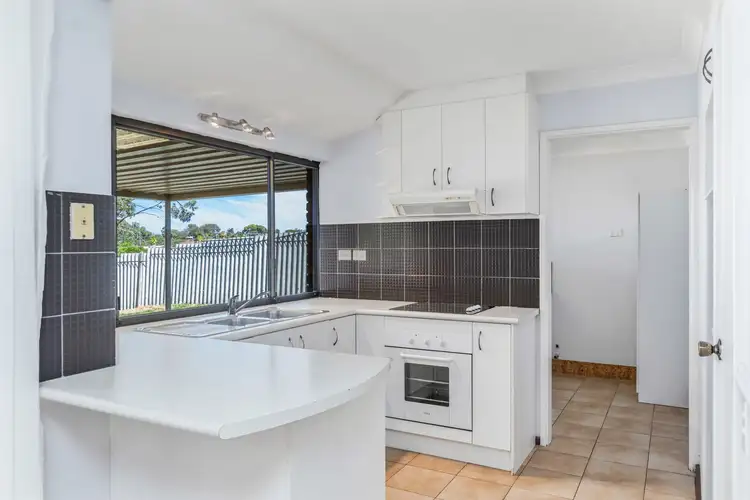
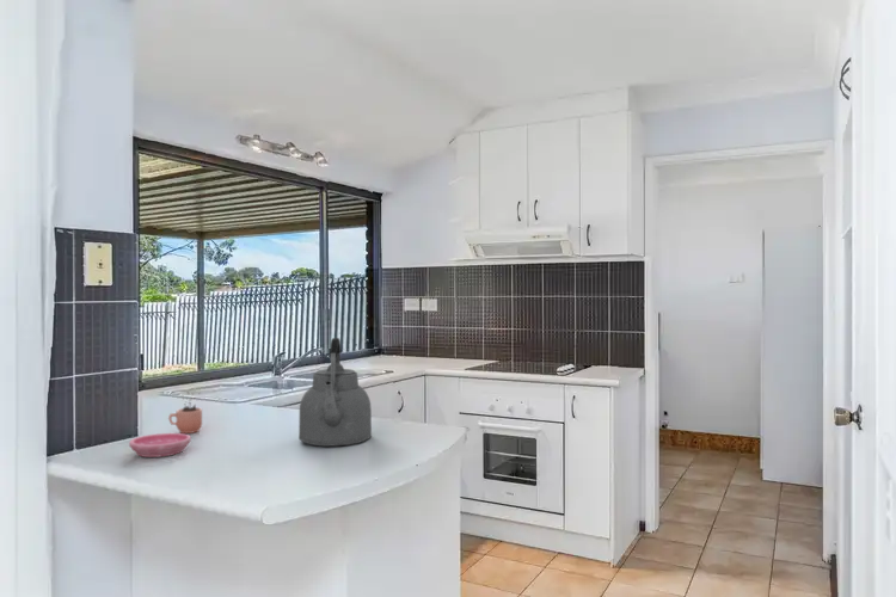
+ saucer (160, 445)
+ kettle (333, 390)
+ cocoa (185, 410)
